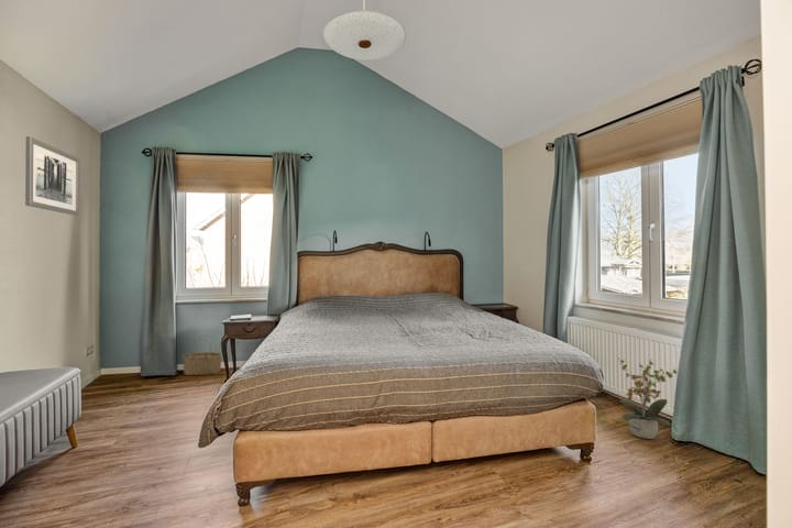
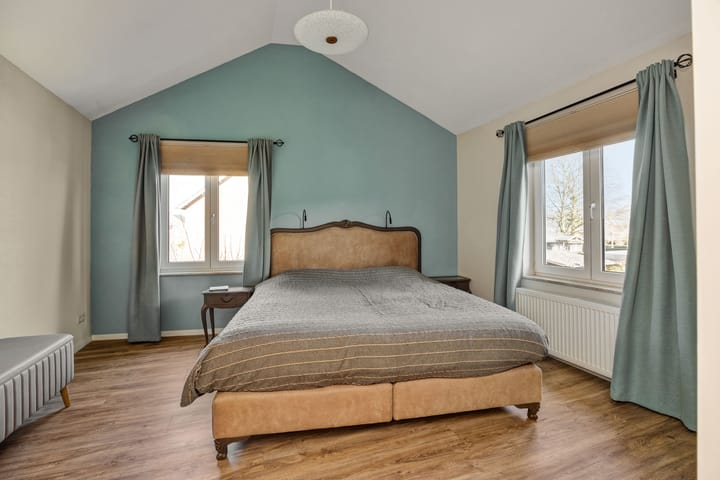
- wicker basket (202, 354)
- wall art (55, 179)
- potted plant (644, 397)
